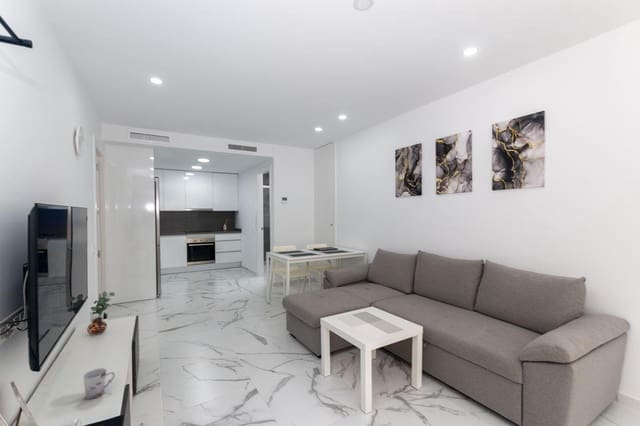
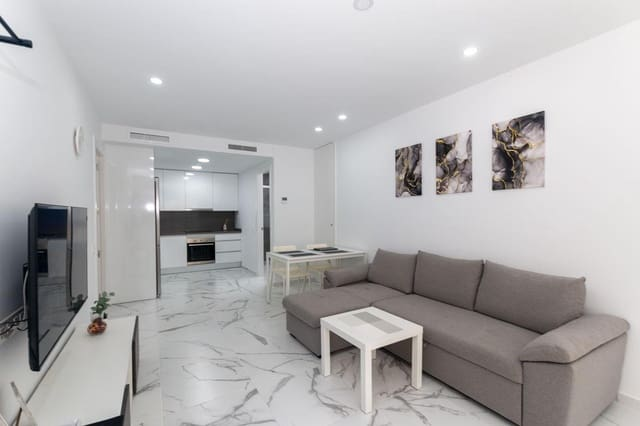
- cup (99, 382)
